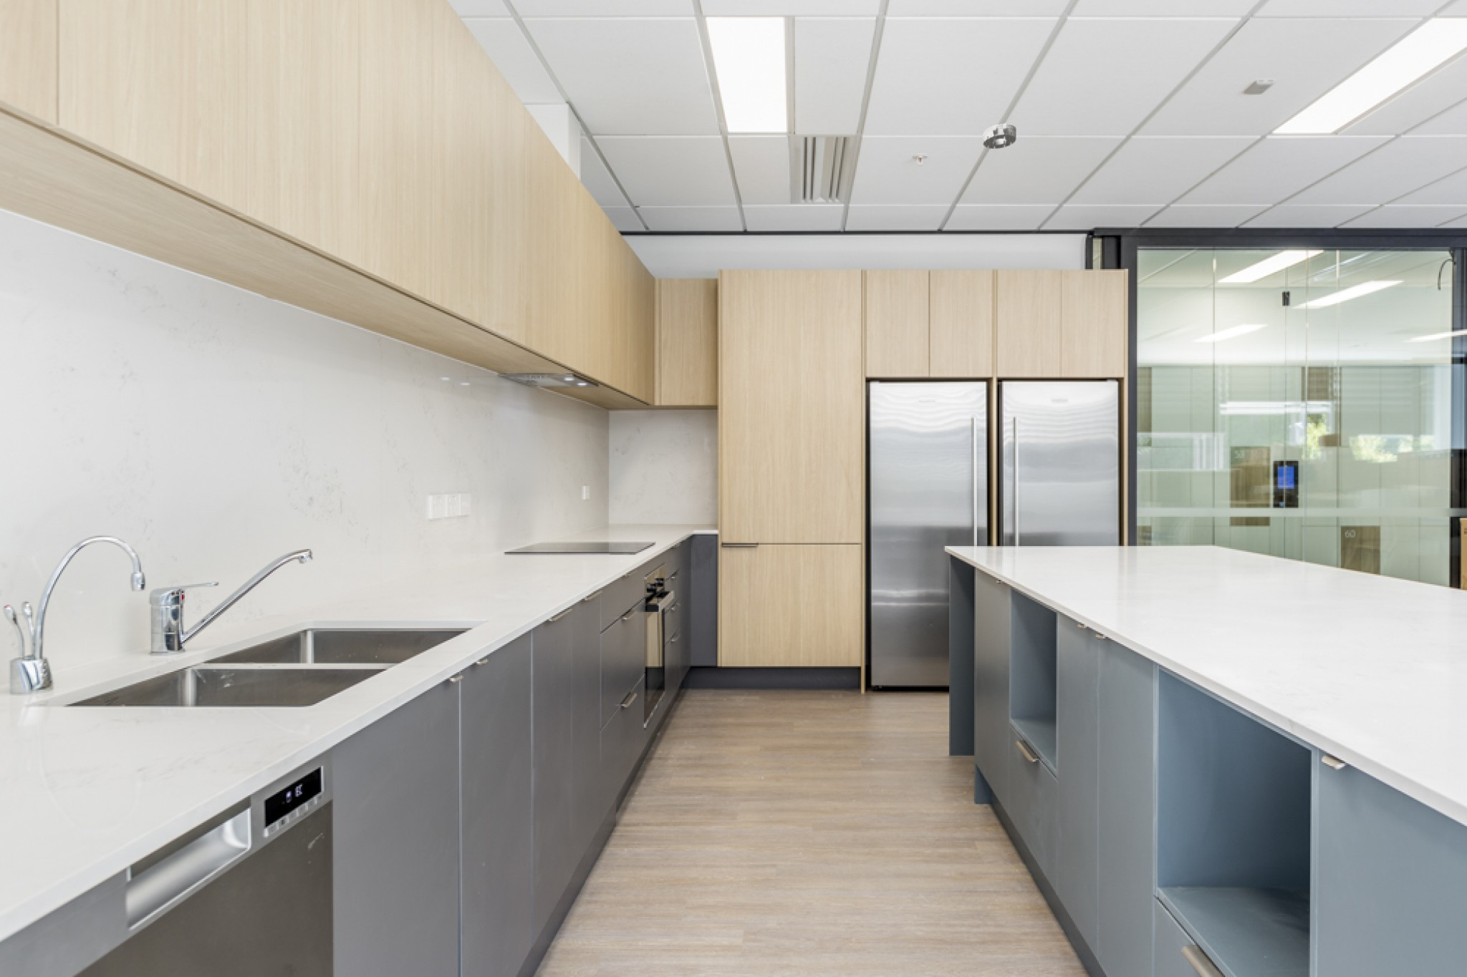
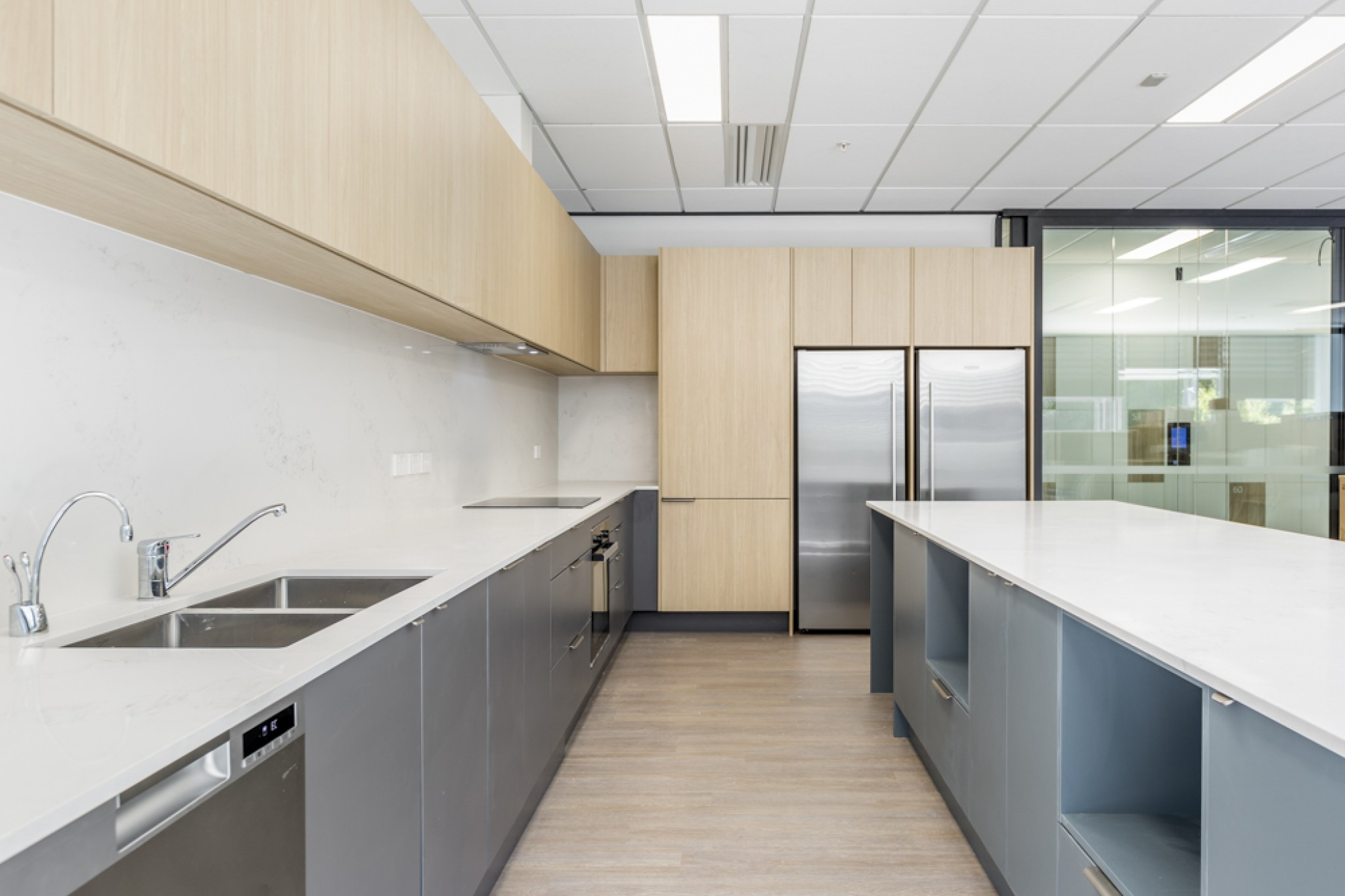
- smoke detector (999, 135)
